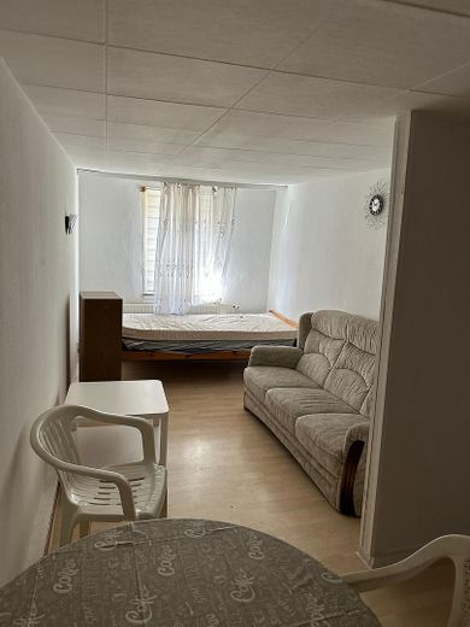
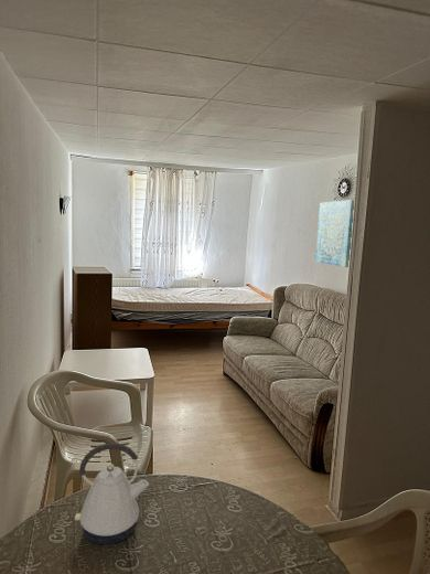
+ kettle (112, 486)
+ wall art (333, 233)
